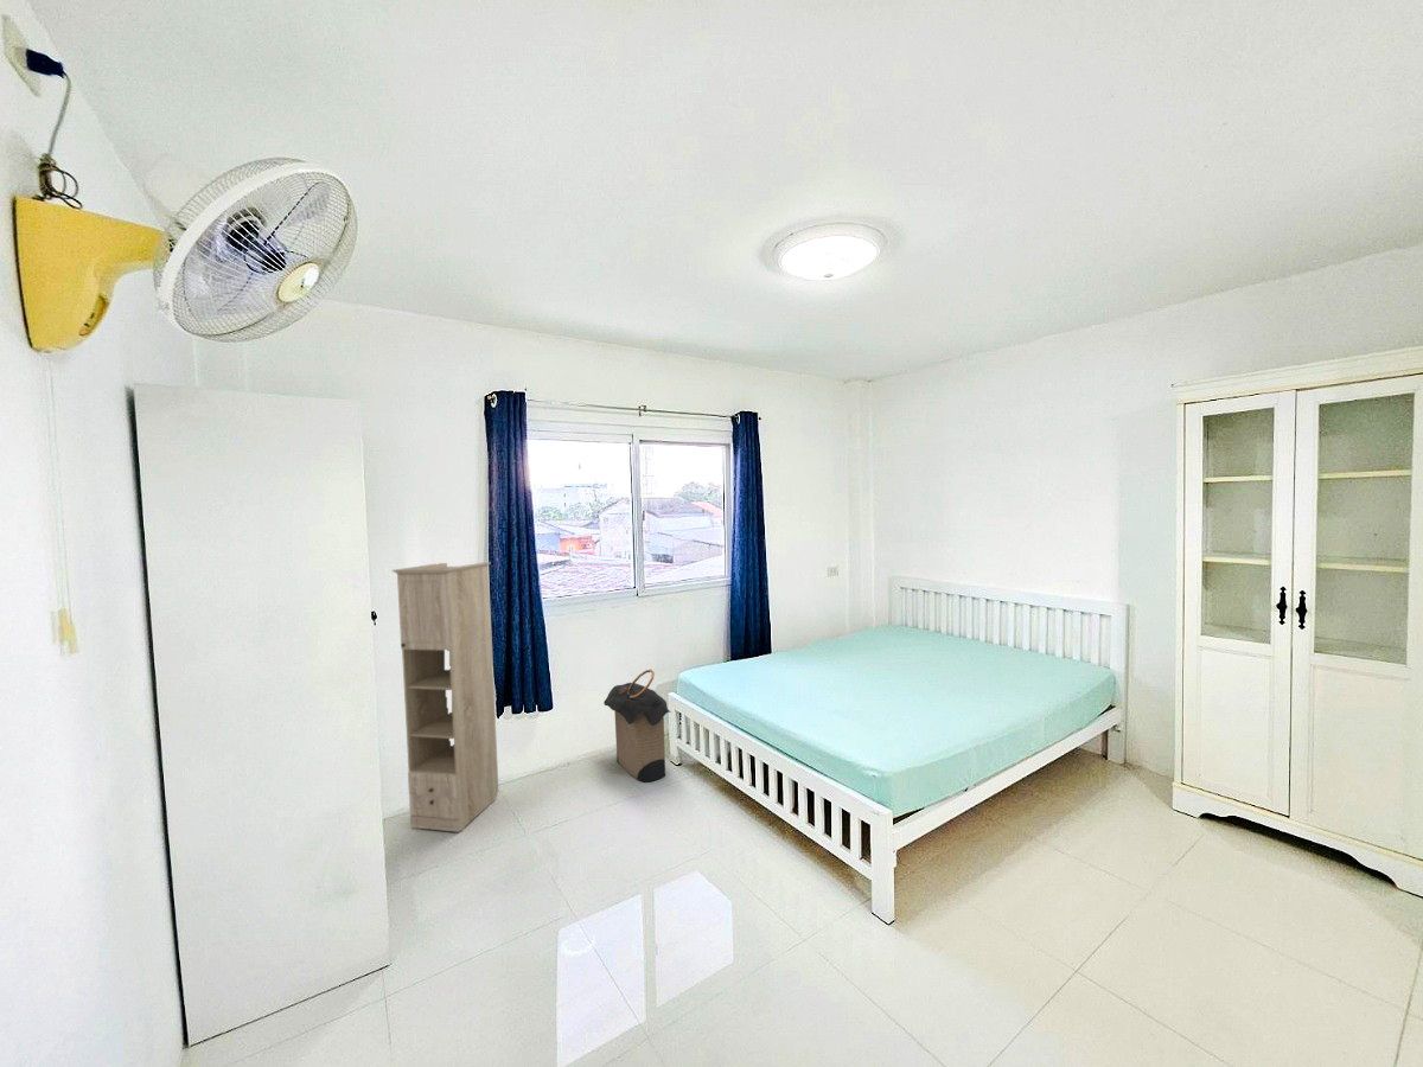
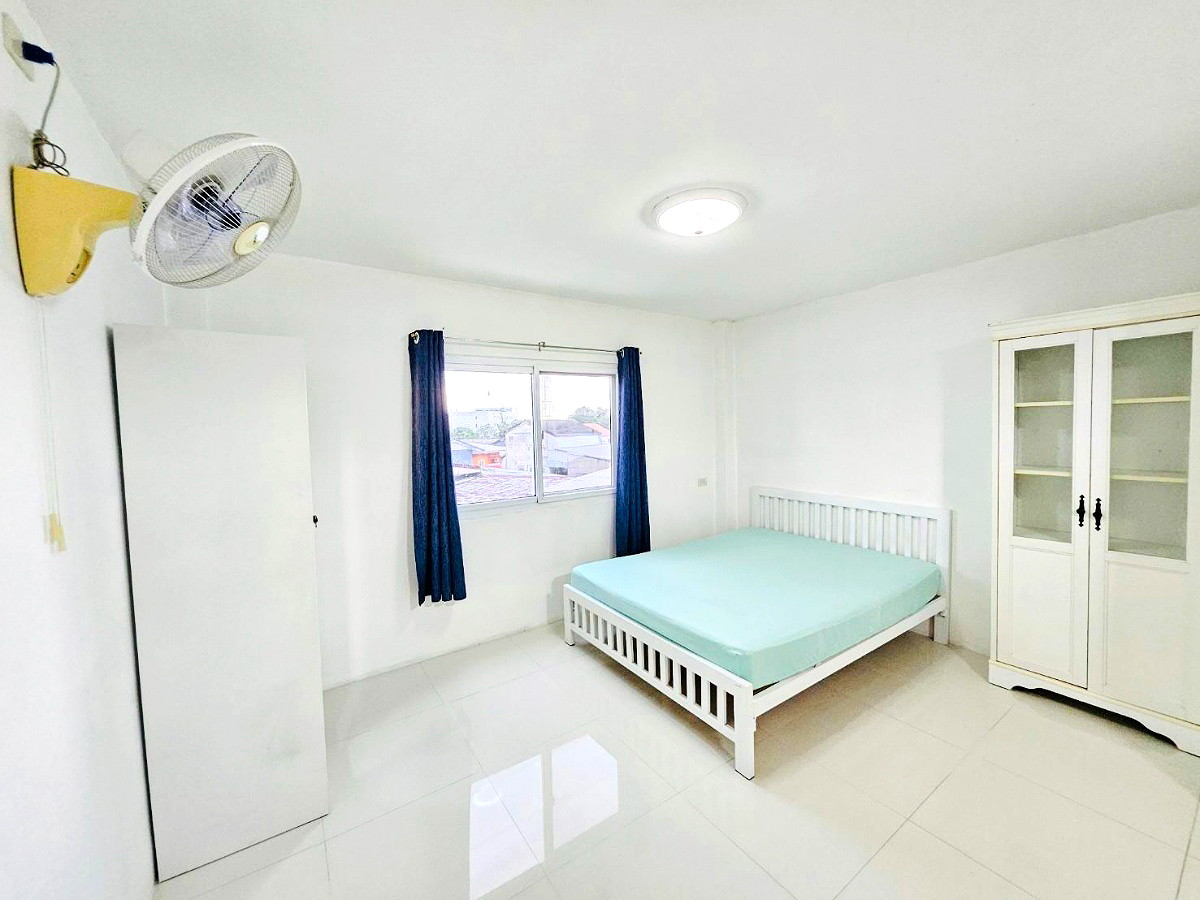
- laundry hamper (636, 717)
- storage cabinet (449, 689)
